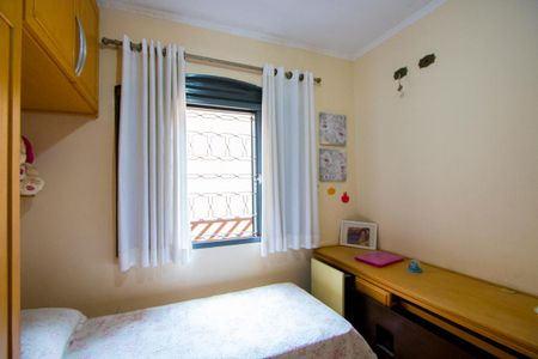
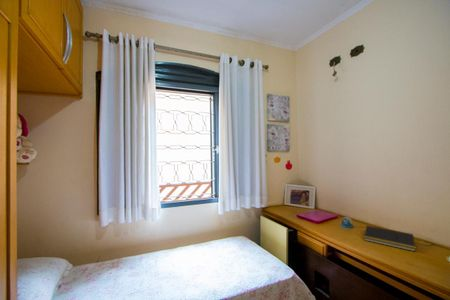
+ notepad (388, 237)
